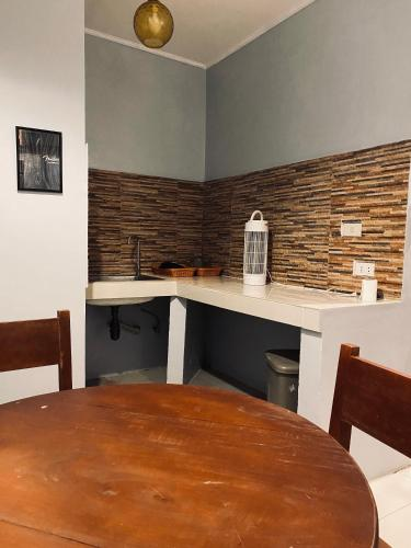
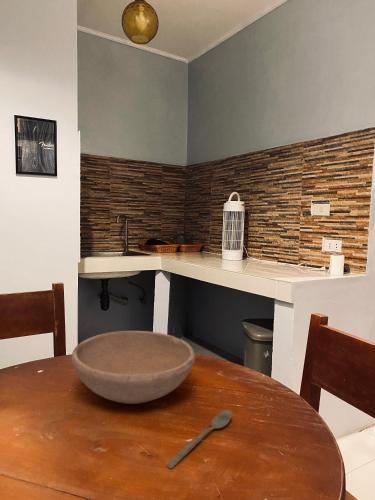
+ bowl (134, 368)
+ spoon (202, 435)
